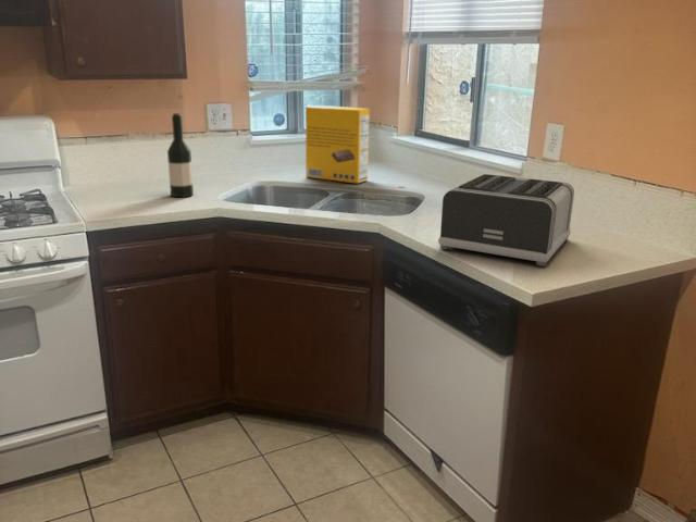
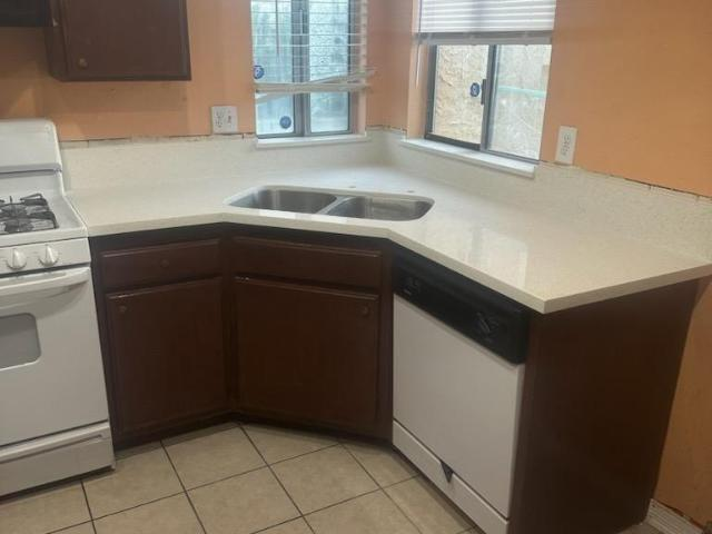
- toaster (510, 213)
- wine bottle (178, 154)
- cereal box (336, 144)
